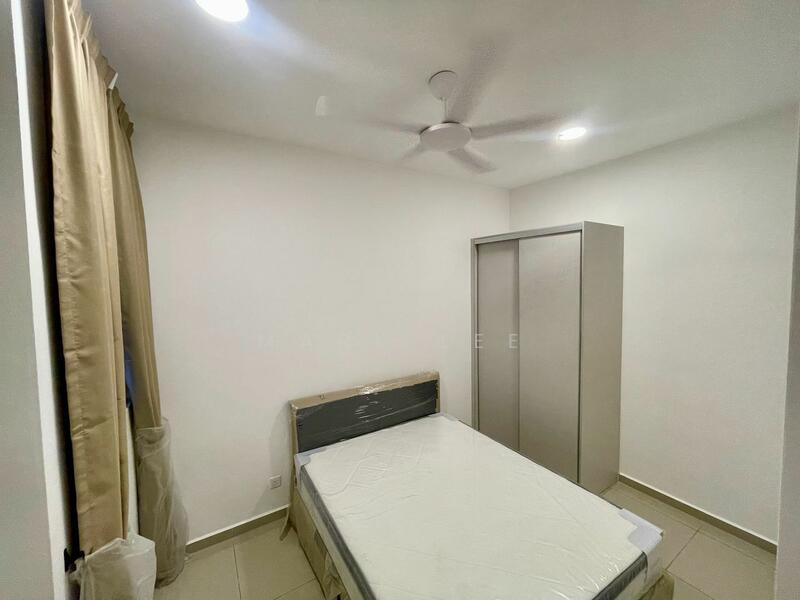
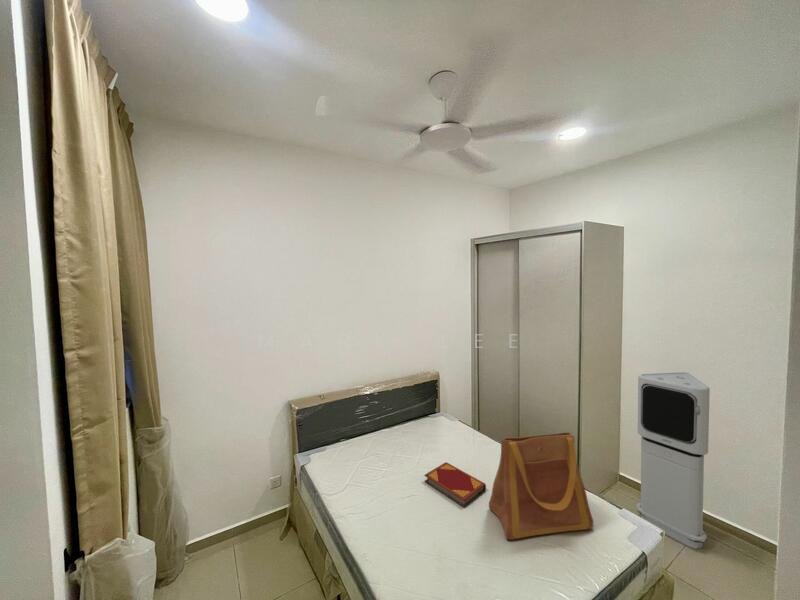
+ hardback book (454, 482)
+ air purifier (676, 451)
+ tote bag (538, 477)
